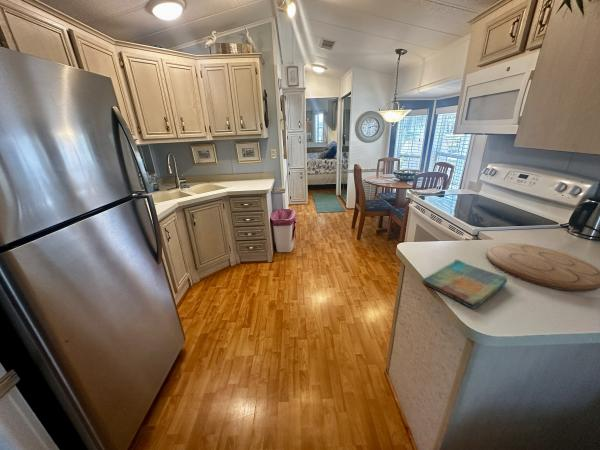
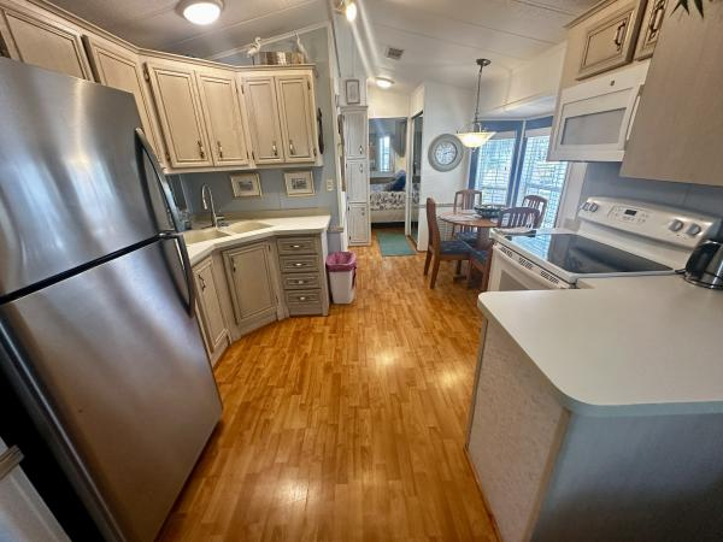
- cutting board (538, 263)
- dish towel (464, 280)
